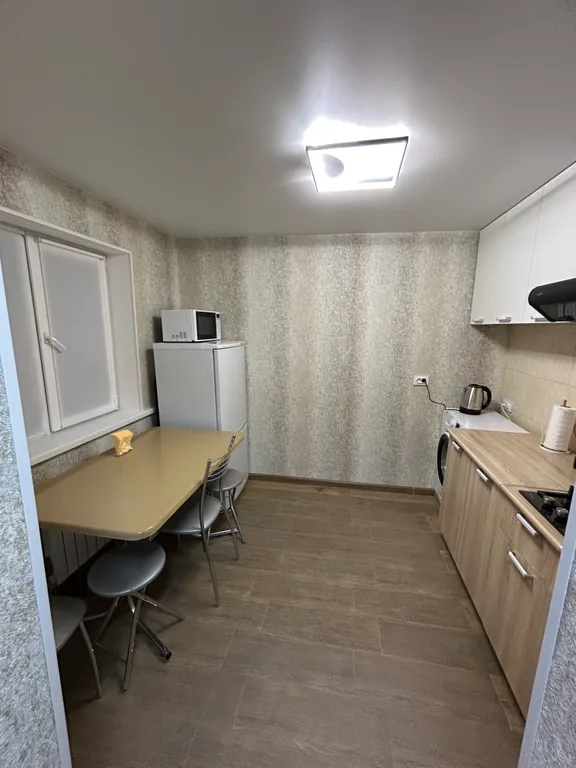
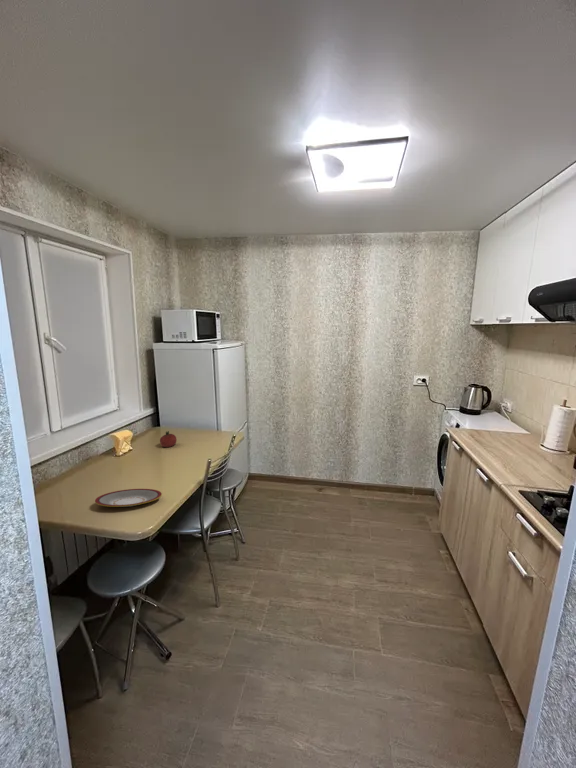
+ fruit (168, 438)
+ plate (129, 499)
